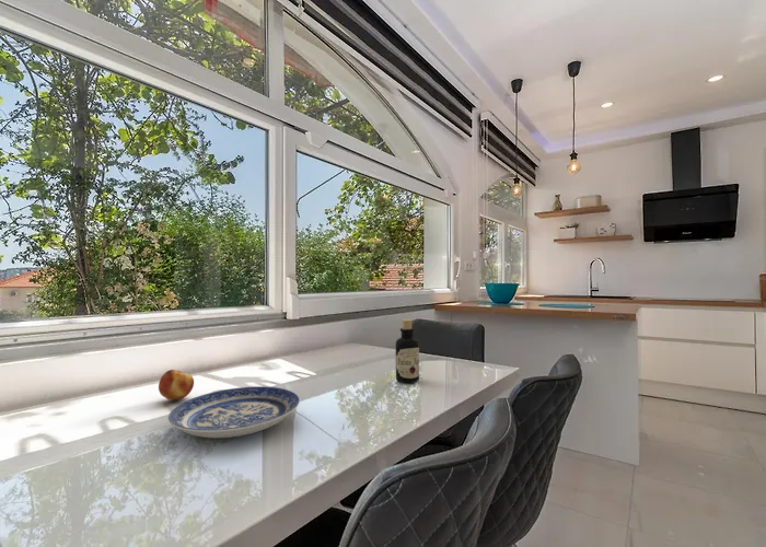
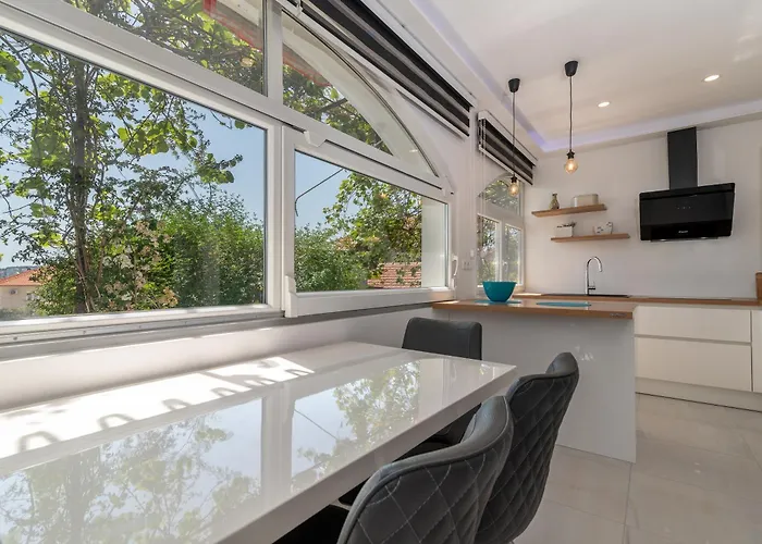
- fruit (176, 384)
- bottle (407, 350)
- plate (237, 414)
